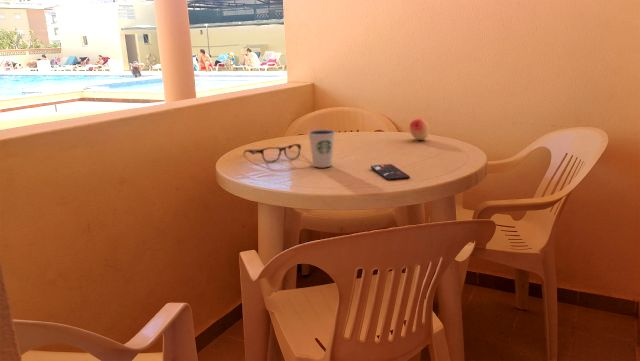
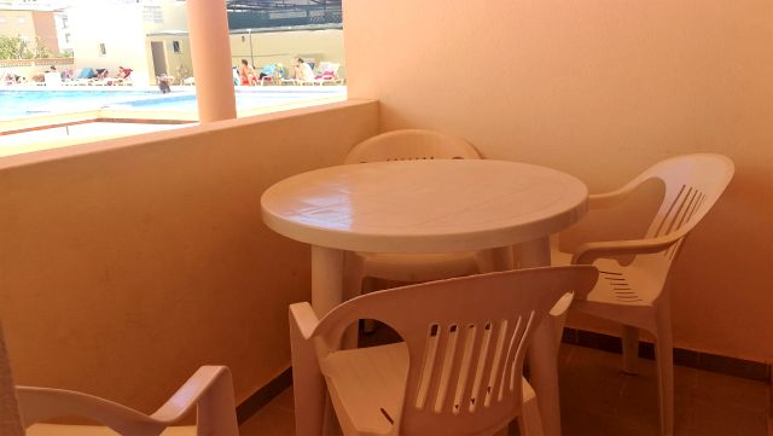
- eyeglasses (274, 147)
- smartphone (389, 171)
- fruit (418, 129)
- dixie cup (322, 148)
